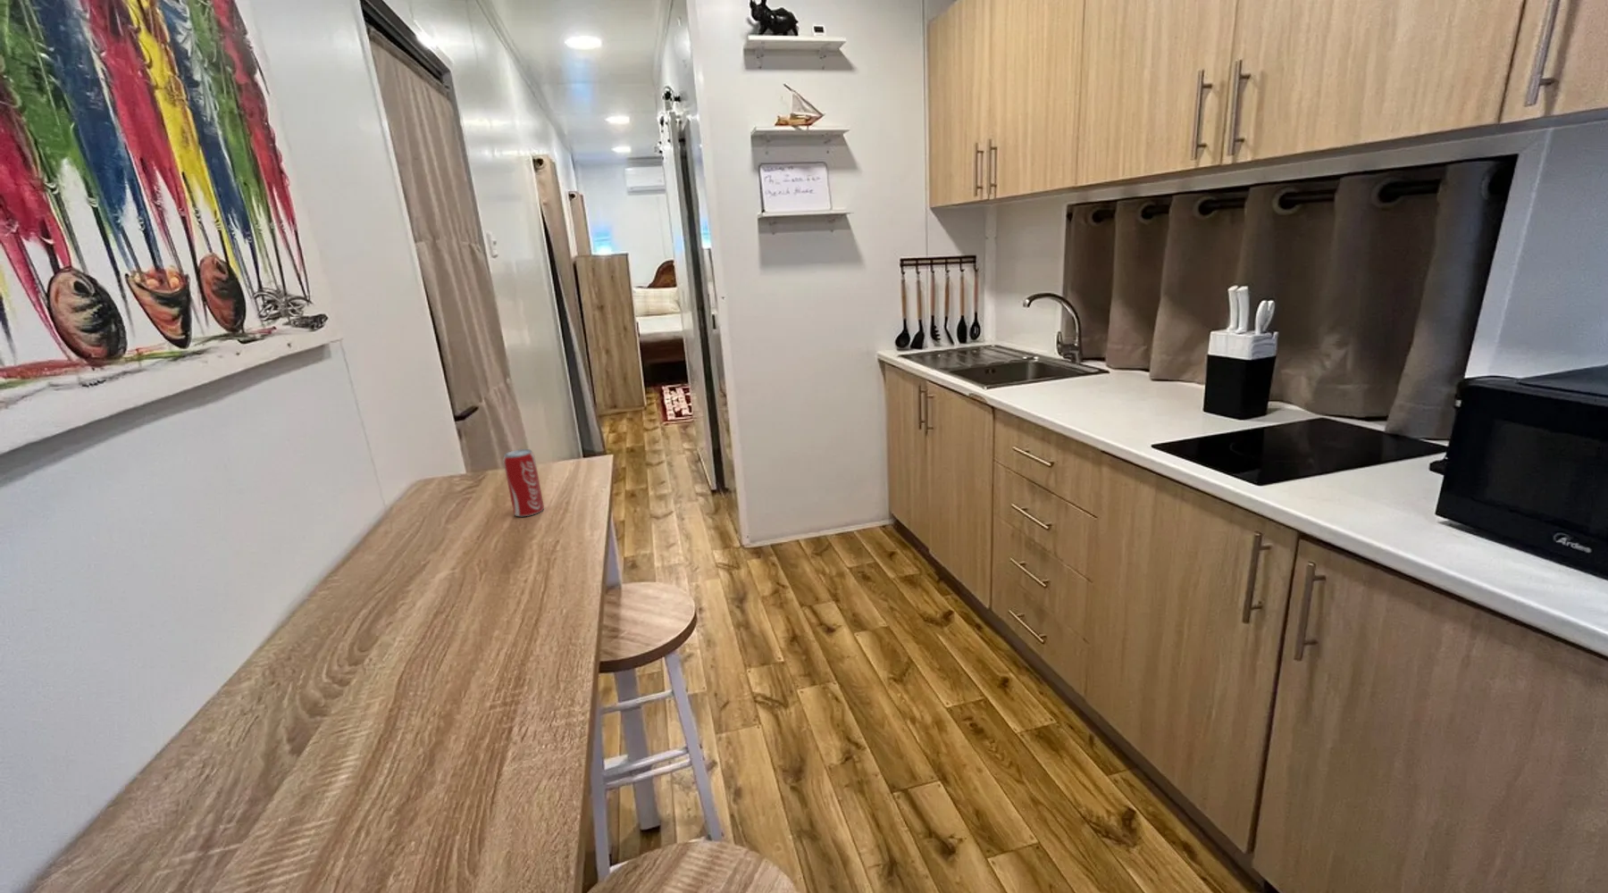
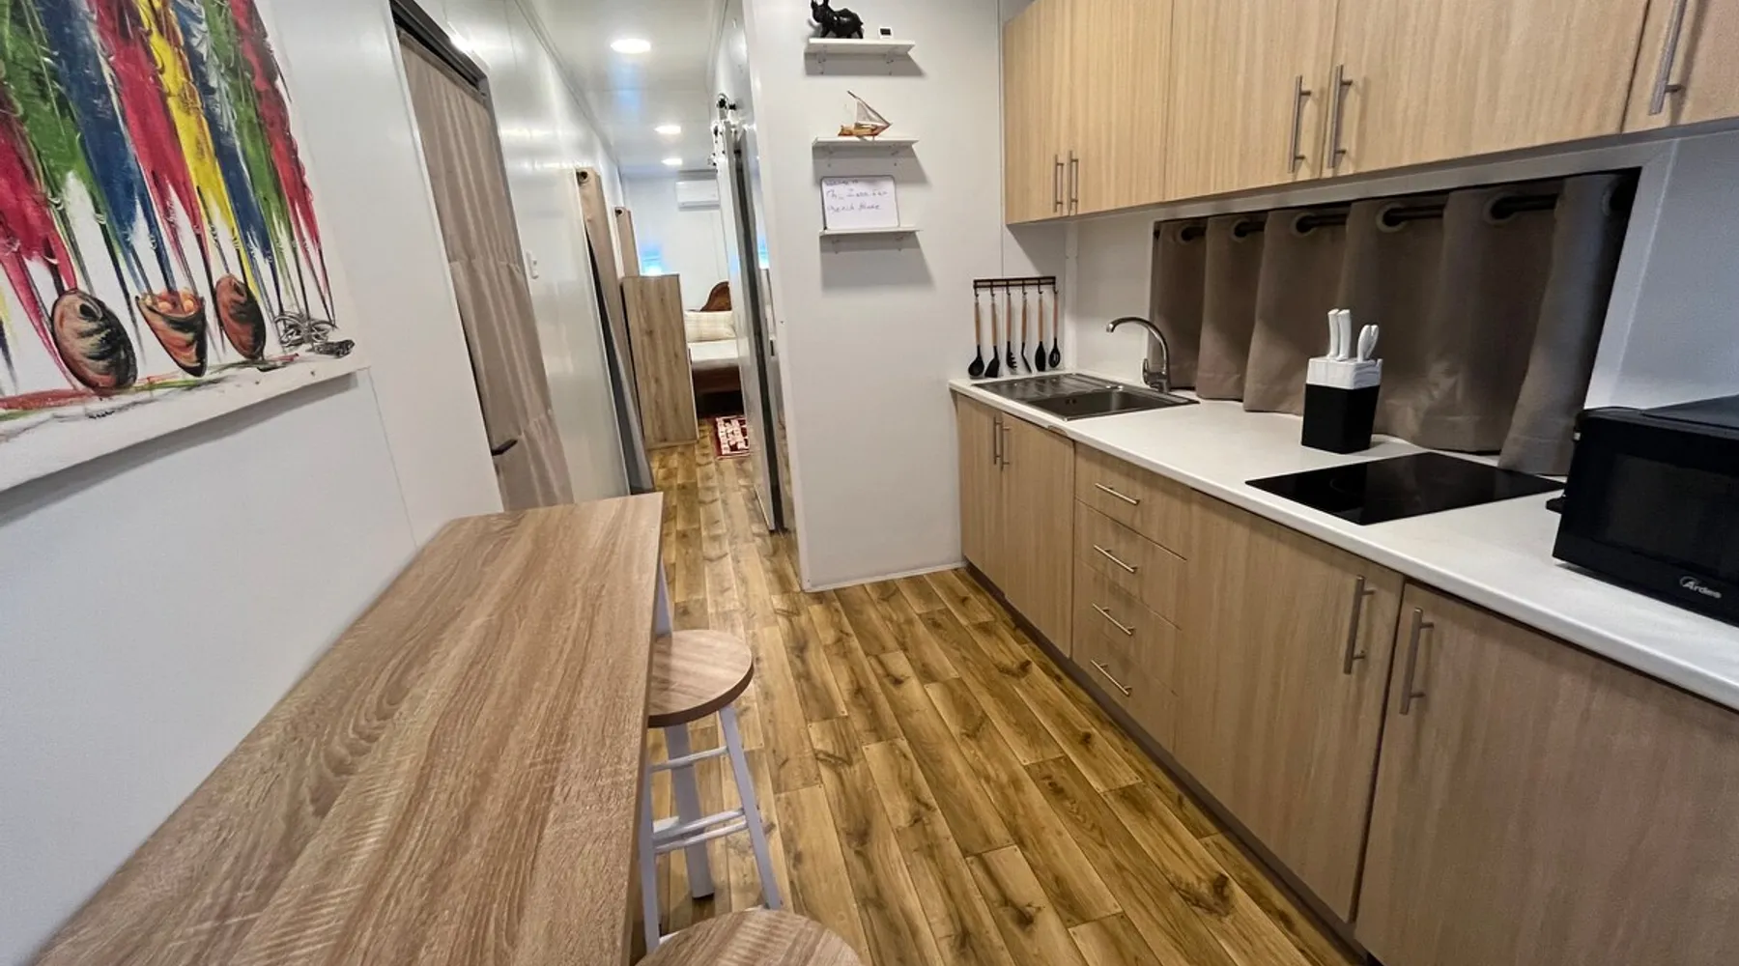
- beverage can (524, 482)
